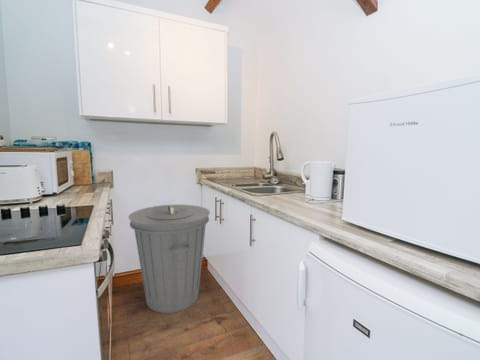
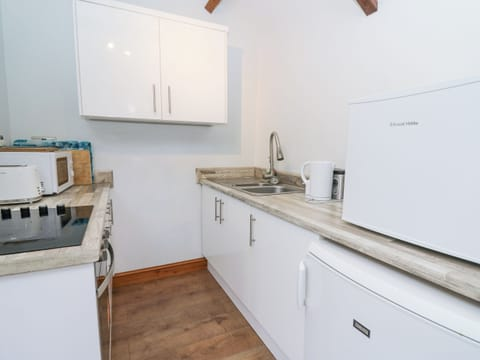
- trash can (171, 252)
